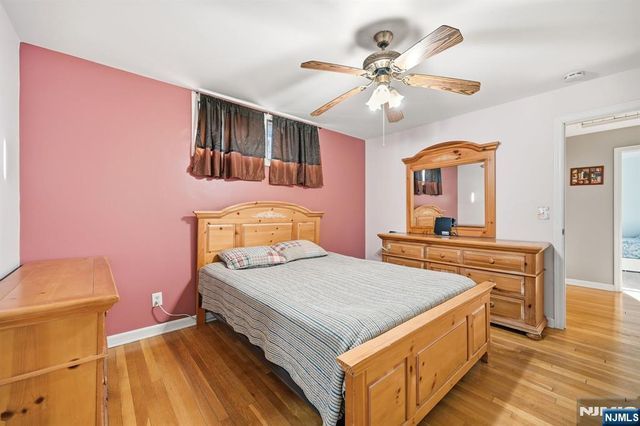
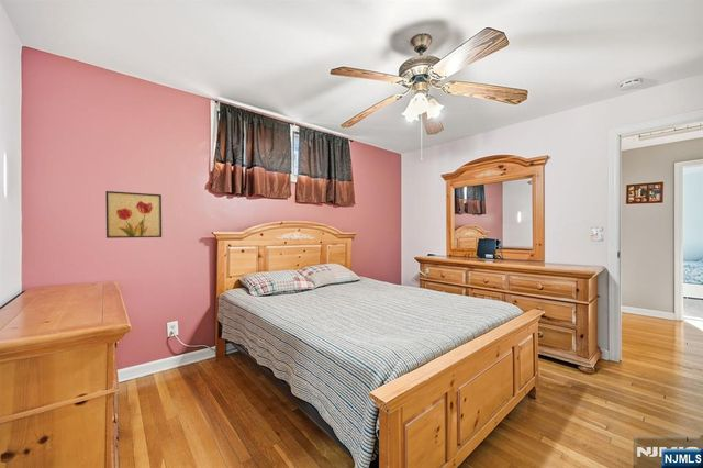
+ wall art (134, 215)
